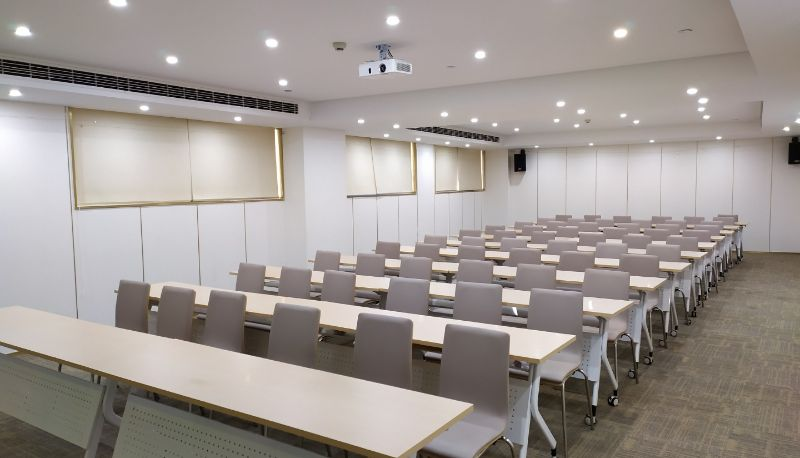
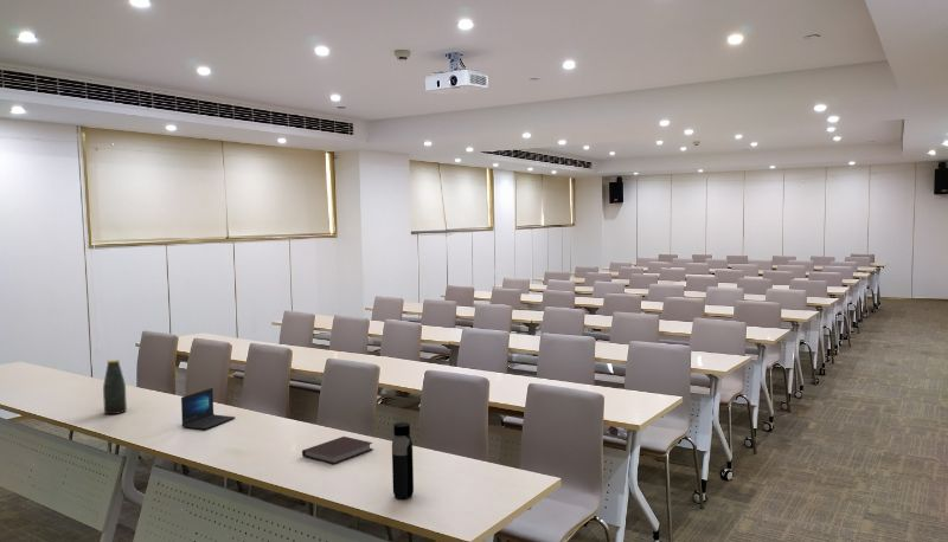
+ water bottle (402, 460)
+ laptop (209, 407)
+ notebook (338, 449)
+ bottle (114, 386)
